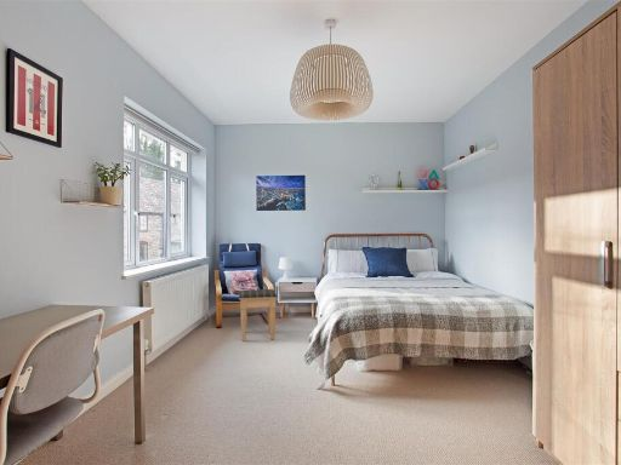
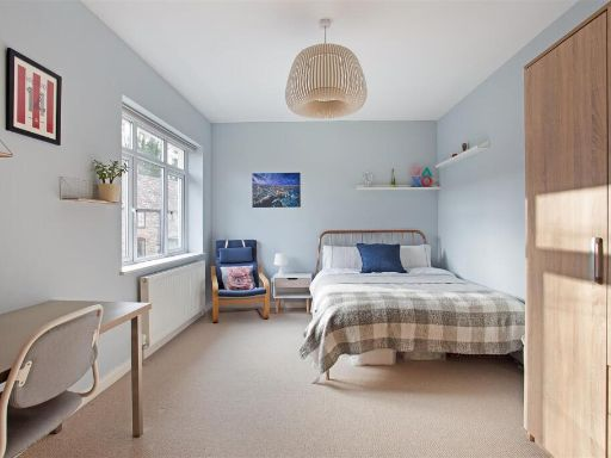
- footstool (257, 306)
